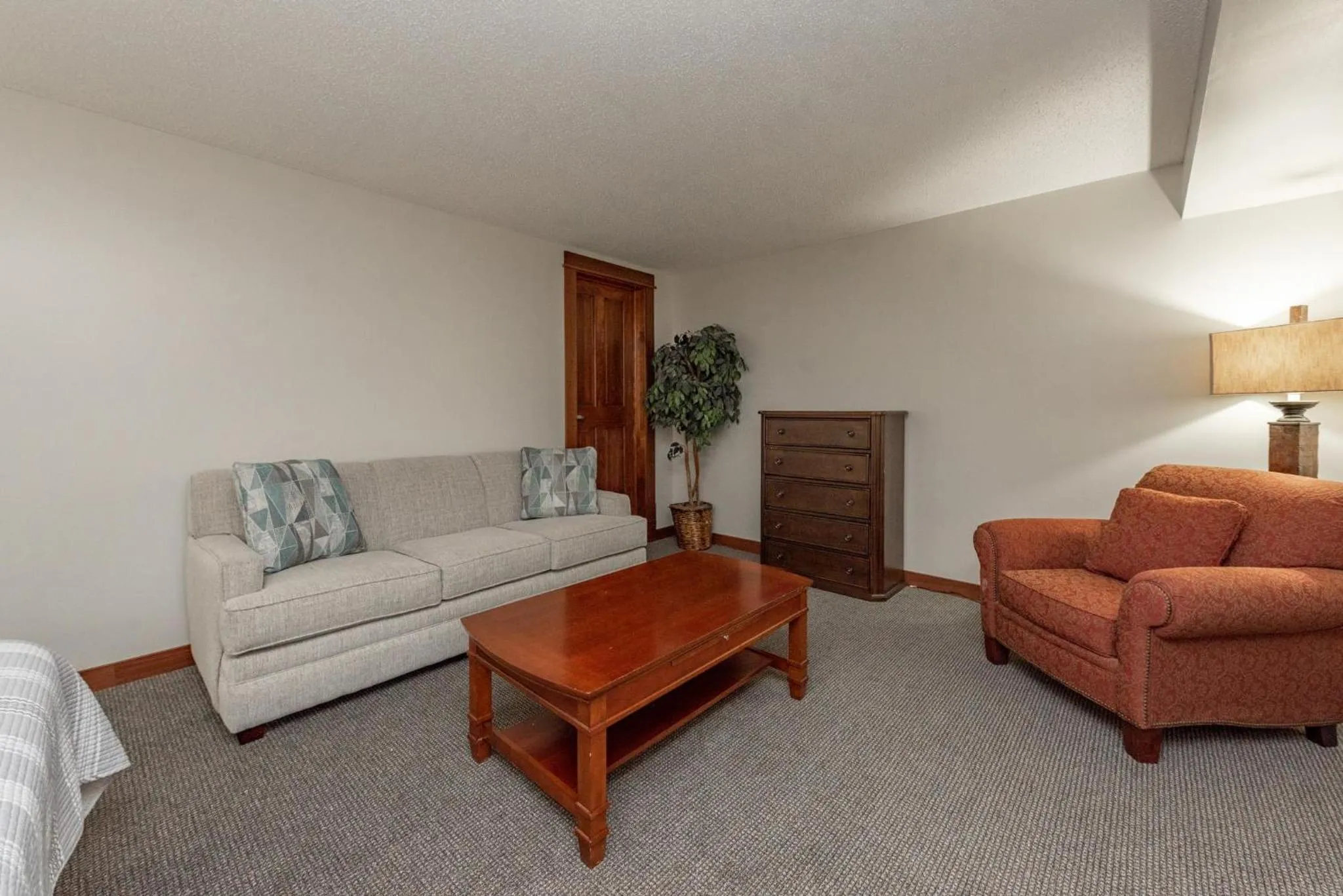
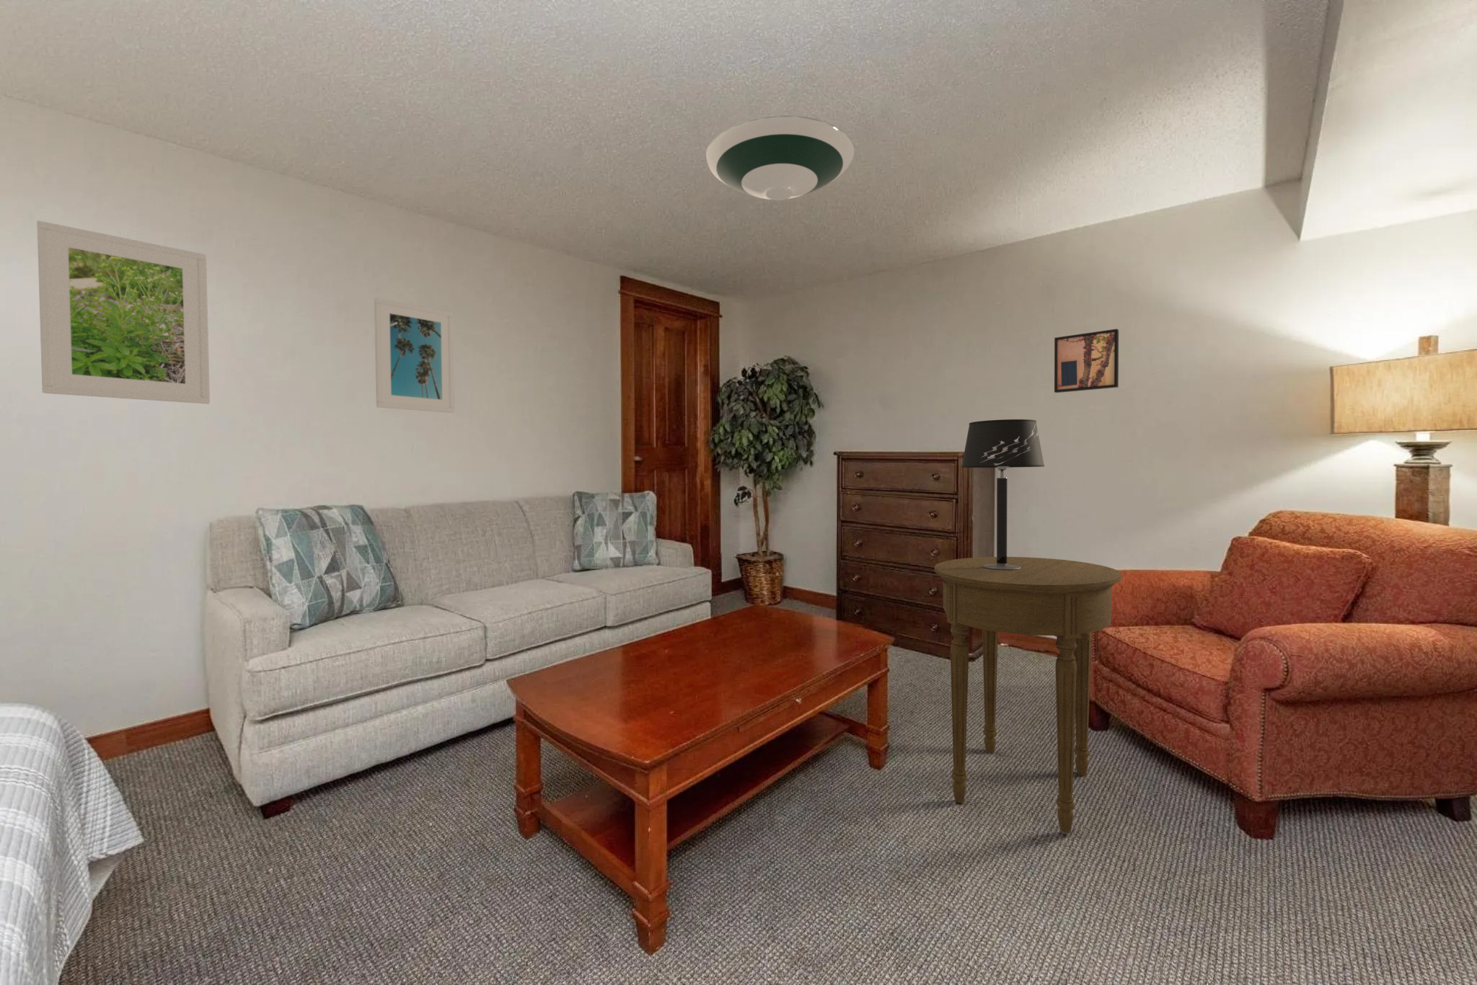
+ table lamp (1002, 495)
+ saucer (779, 176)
+ wall art (1085, 362)
+ side table (996, 678)
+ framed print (129, 319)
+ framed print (416, 357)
